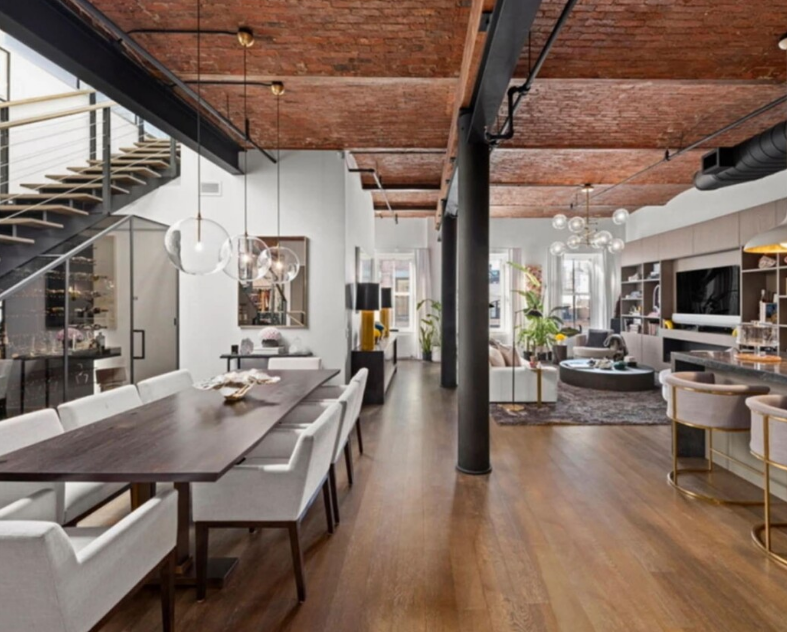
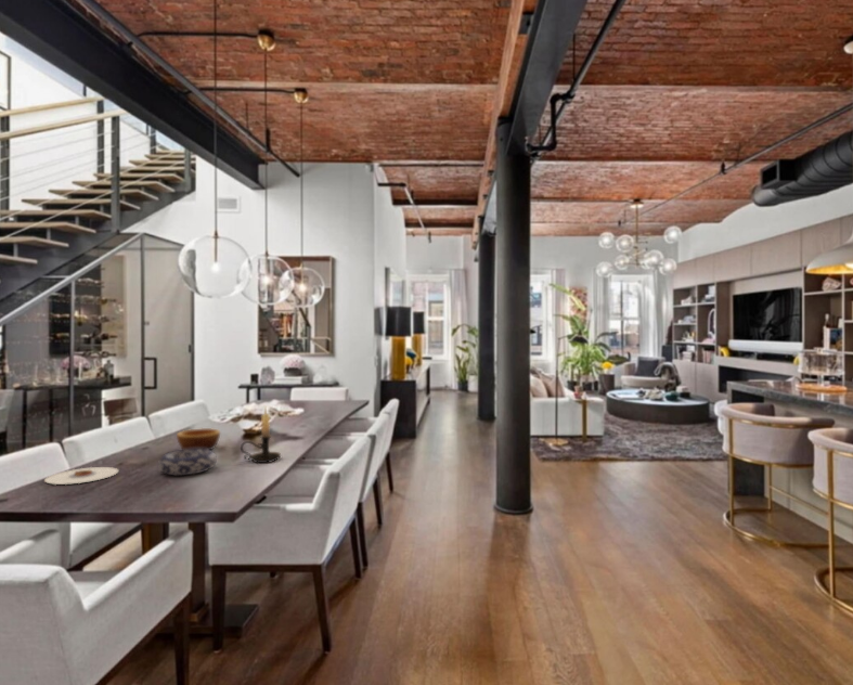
+ decorative bowl (188, 462)
+ candle holder (261, 431)
+ bowl (198, 440)
+ plate (82, 473)
